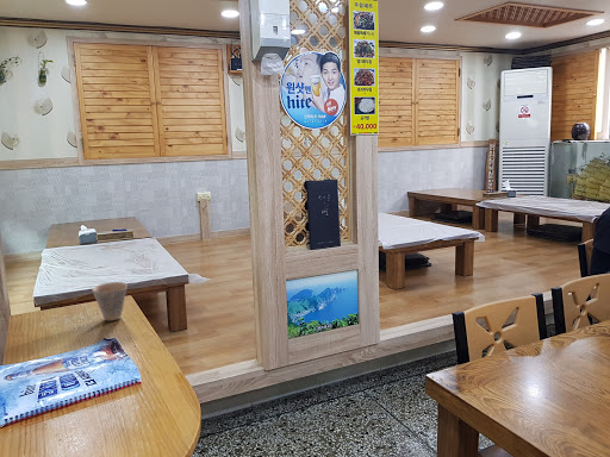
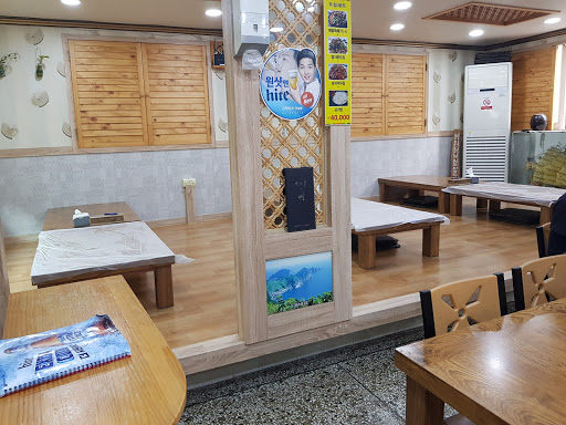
- cup (111, 302)
